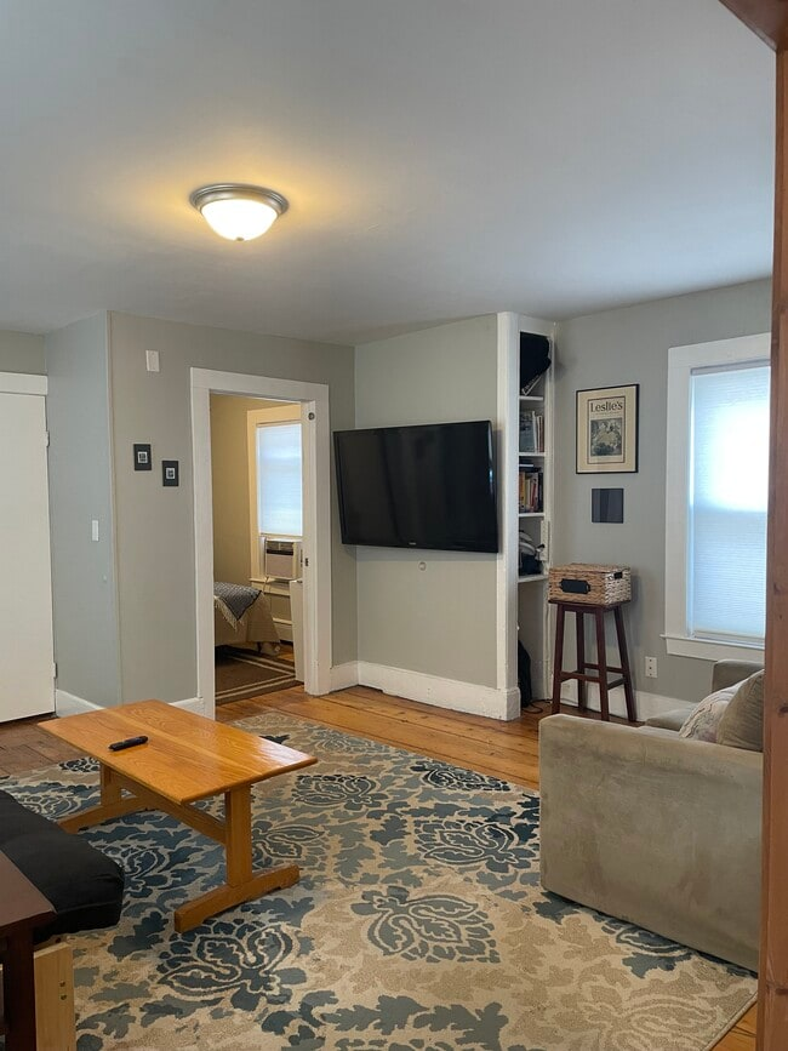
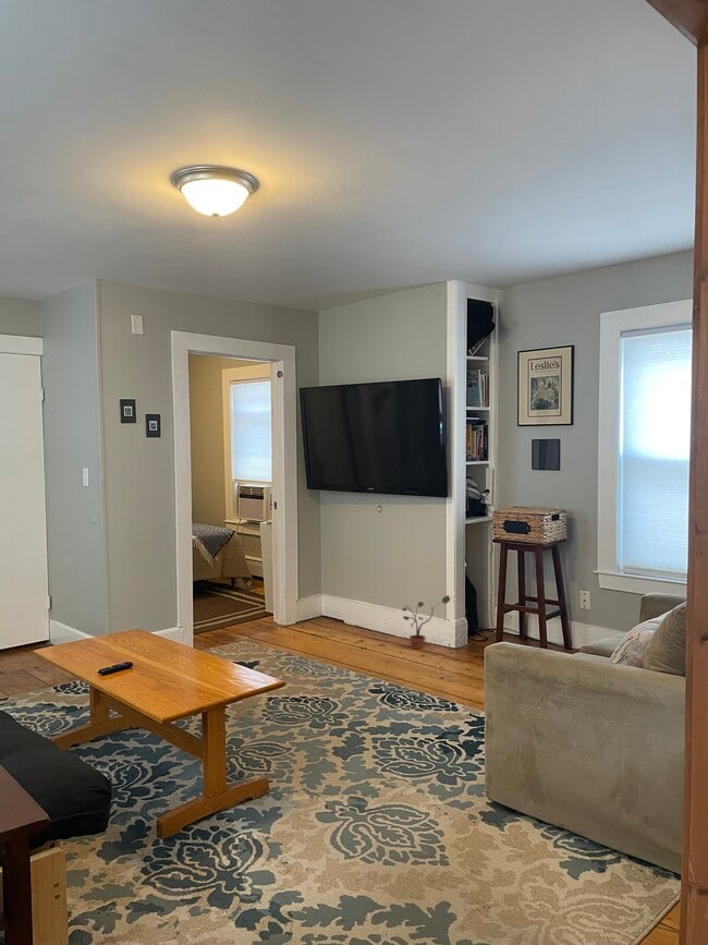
+ potted plant (423, 622)
